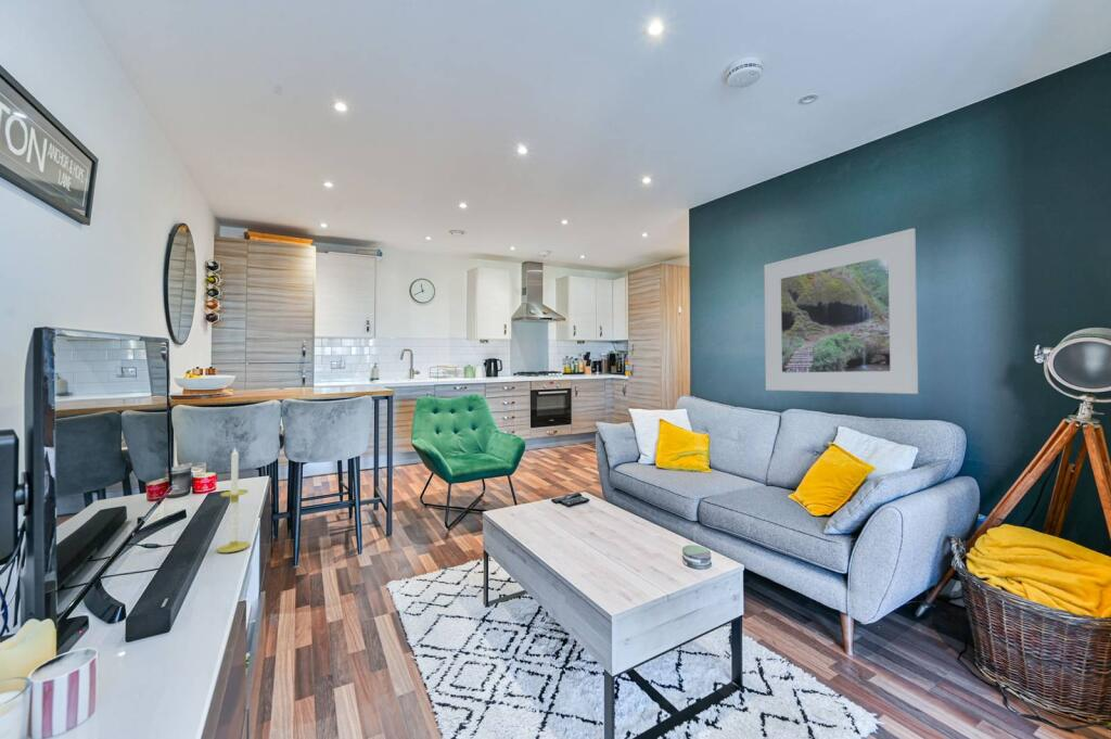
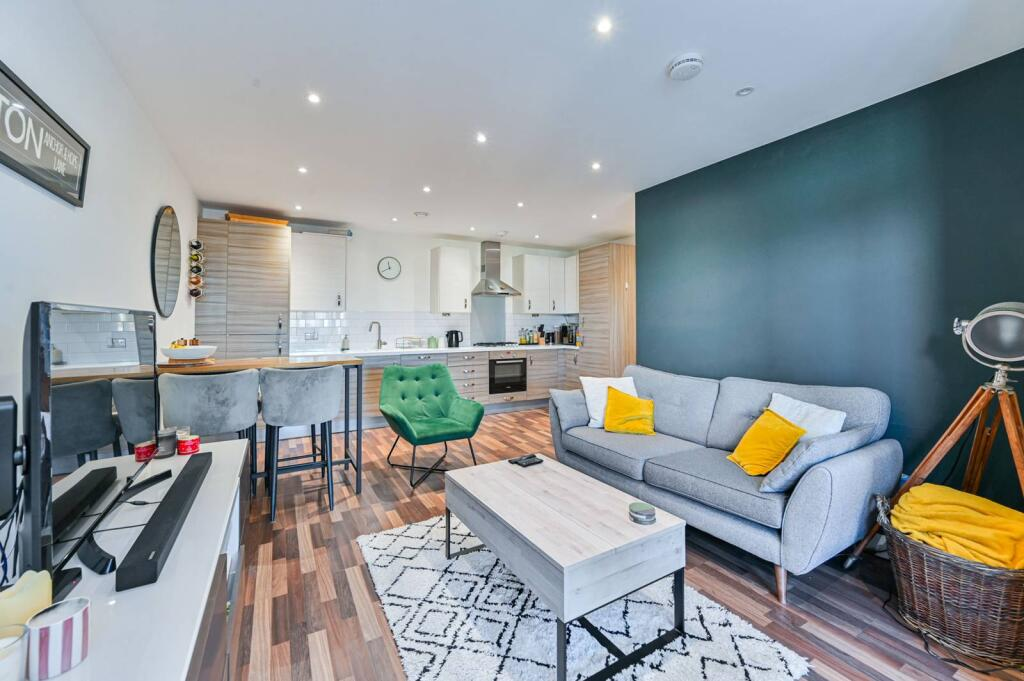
- candle (234, 496)
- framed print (830, 320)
